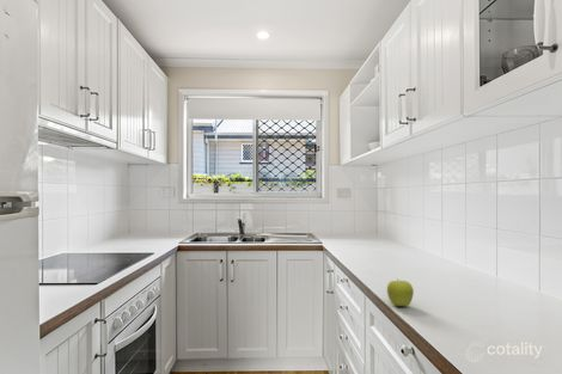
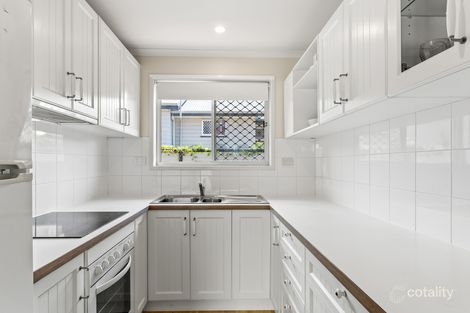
- fruit (399, 292)
